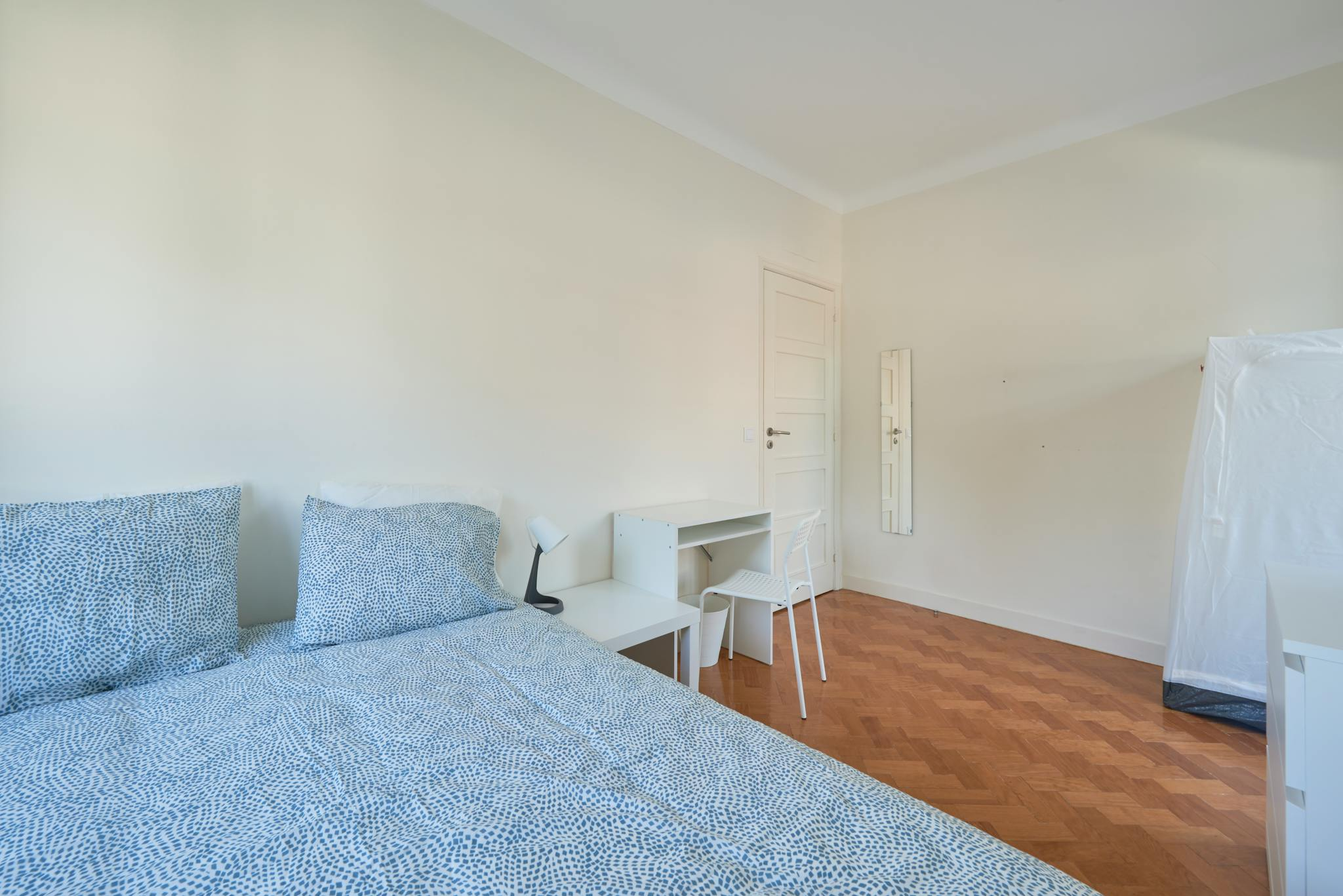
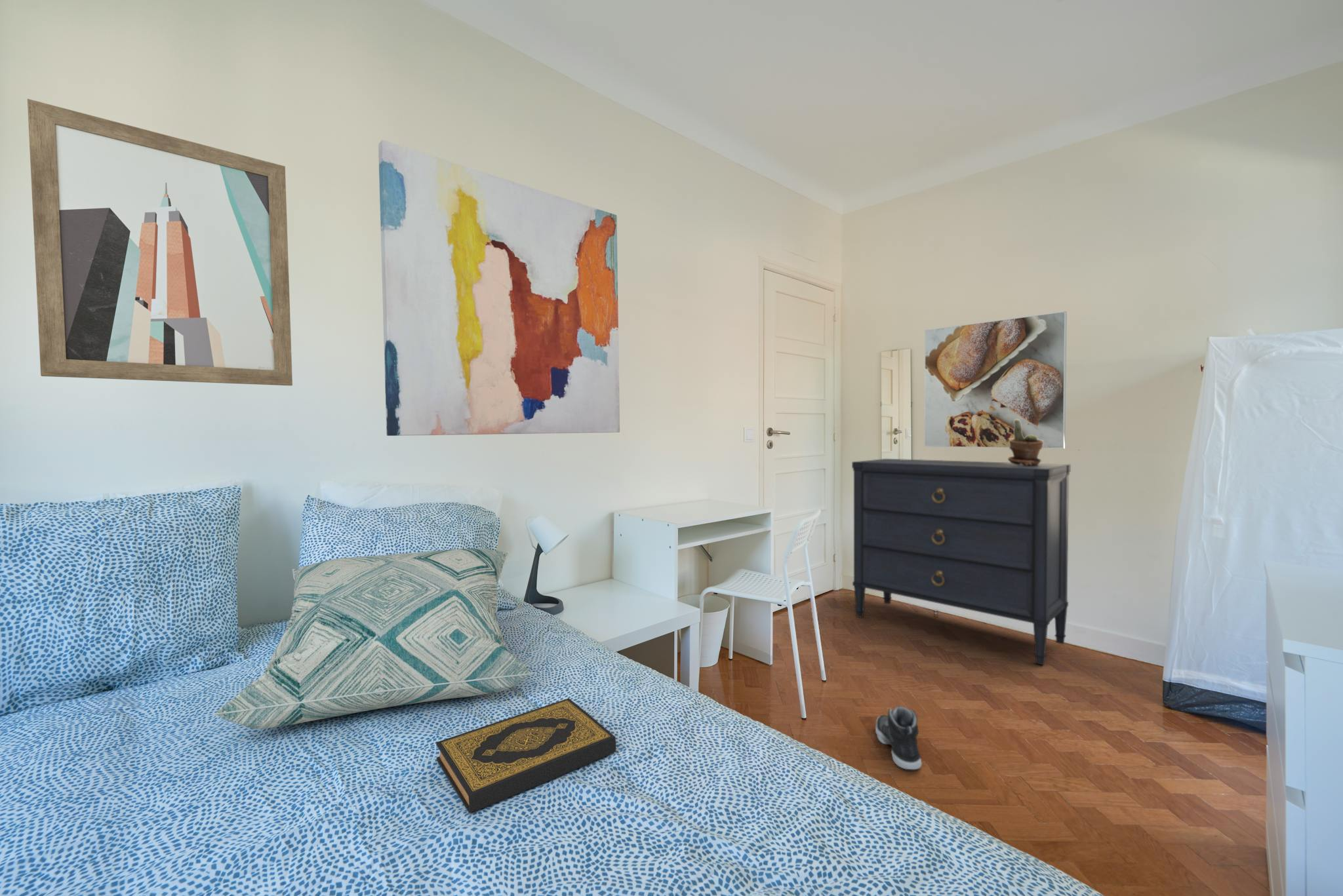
+ dresser (953, 547)
+ hardback book (527, 748)
+ wall art (517, 310)
+ potted plant (1025, 442)
+ wall art (176, 260)
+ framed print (990, 385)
+ decorative pillow (399, 621)
+ sneaker (898, 726)
